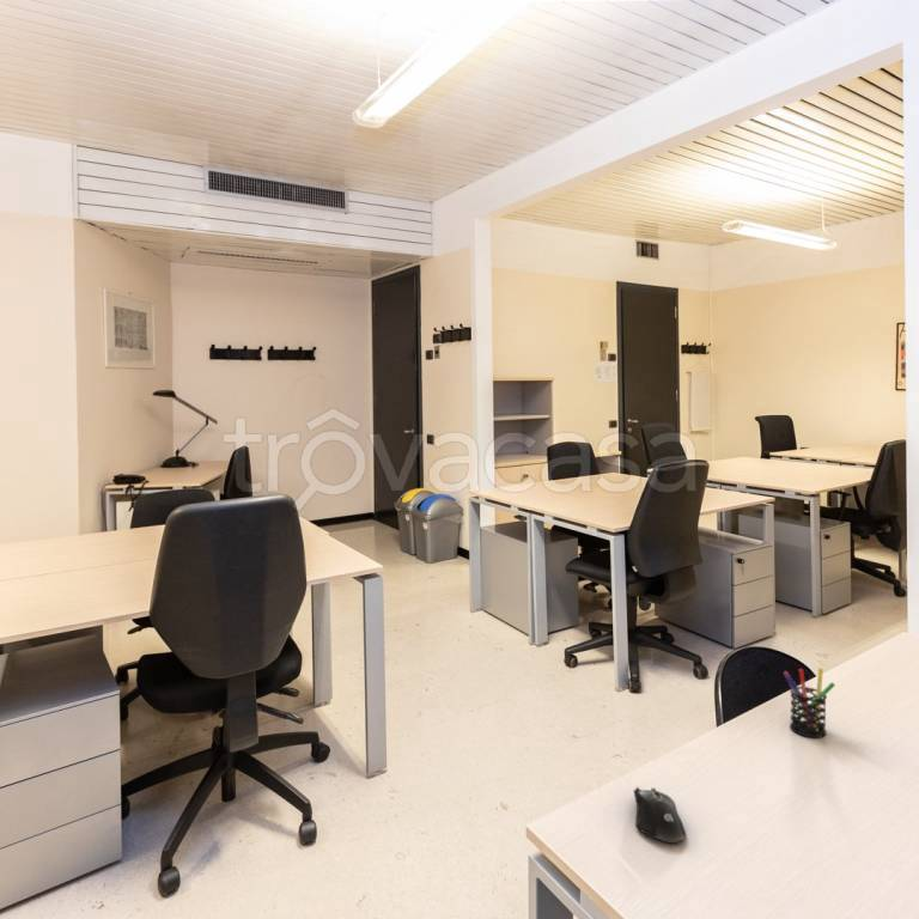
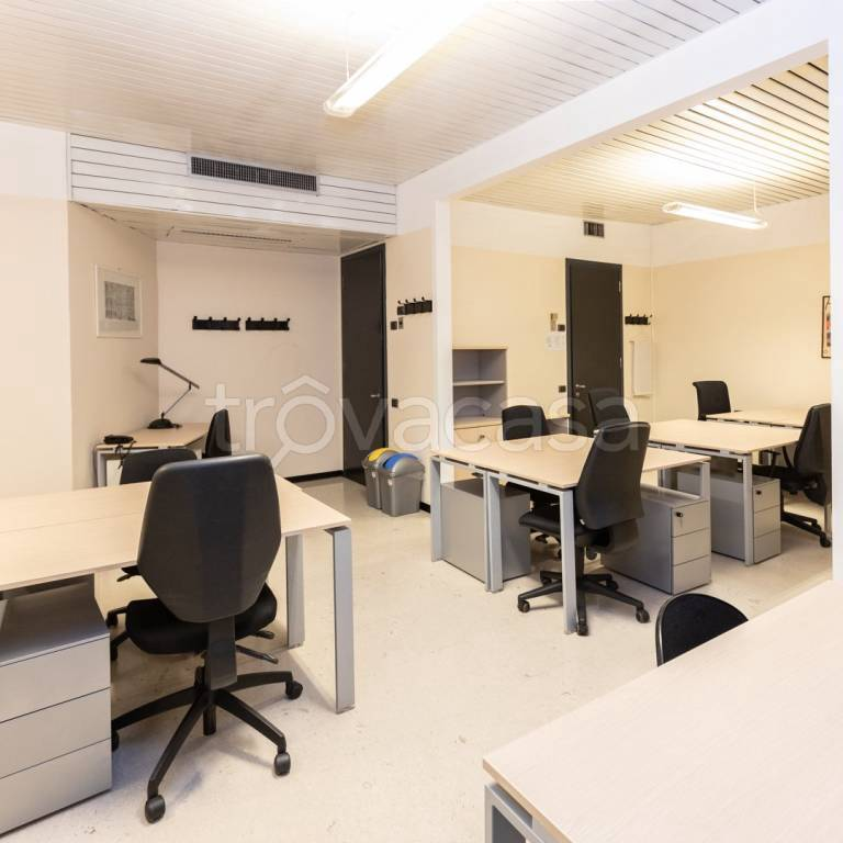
- pen holder (810, 699)
- computer mouse (657, 808)
